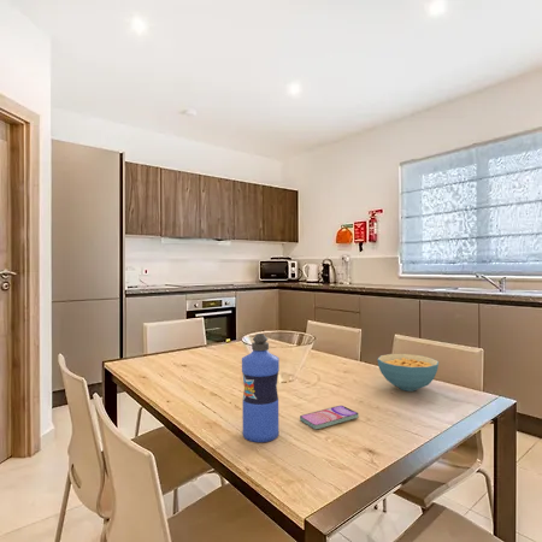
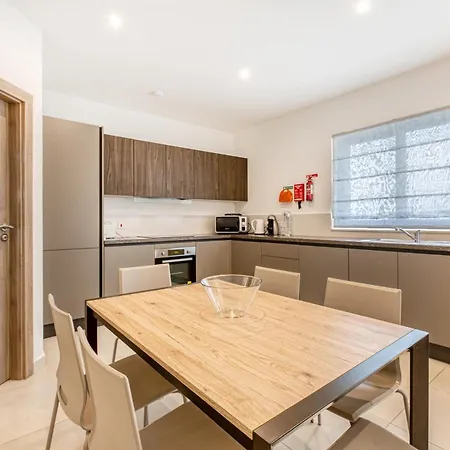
- smartphone (329, 416)
- cereal bowl (407, 373)
- water bottle (260, 383)
